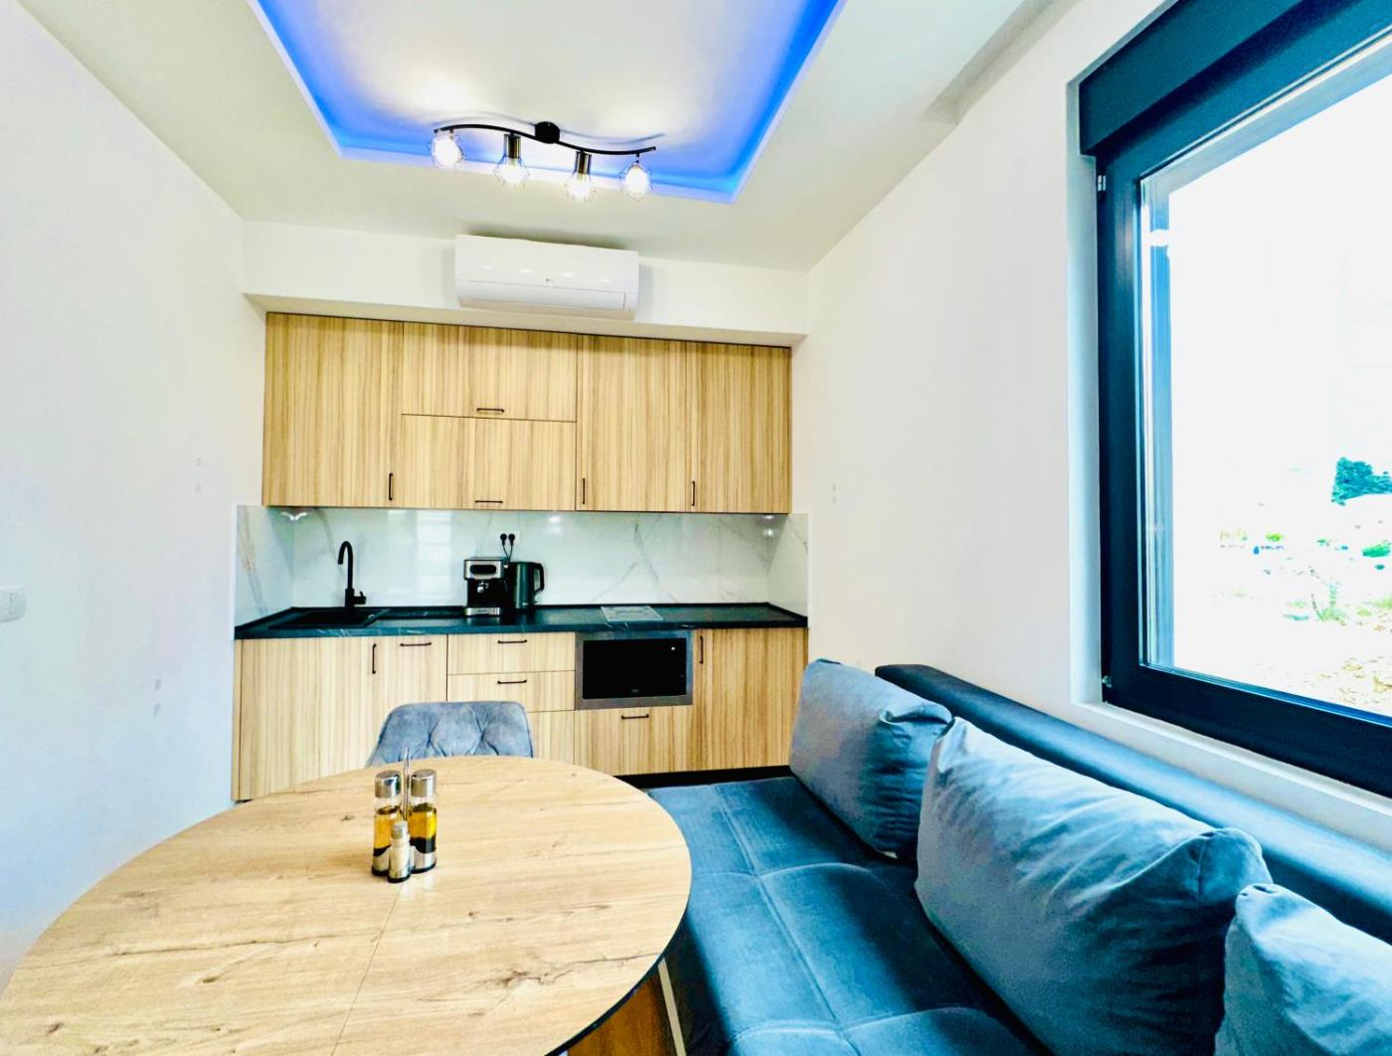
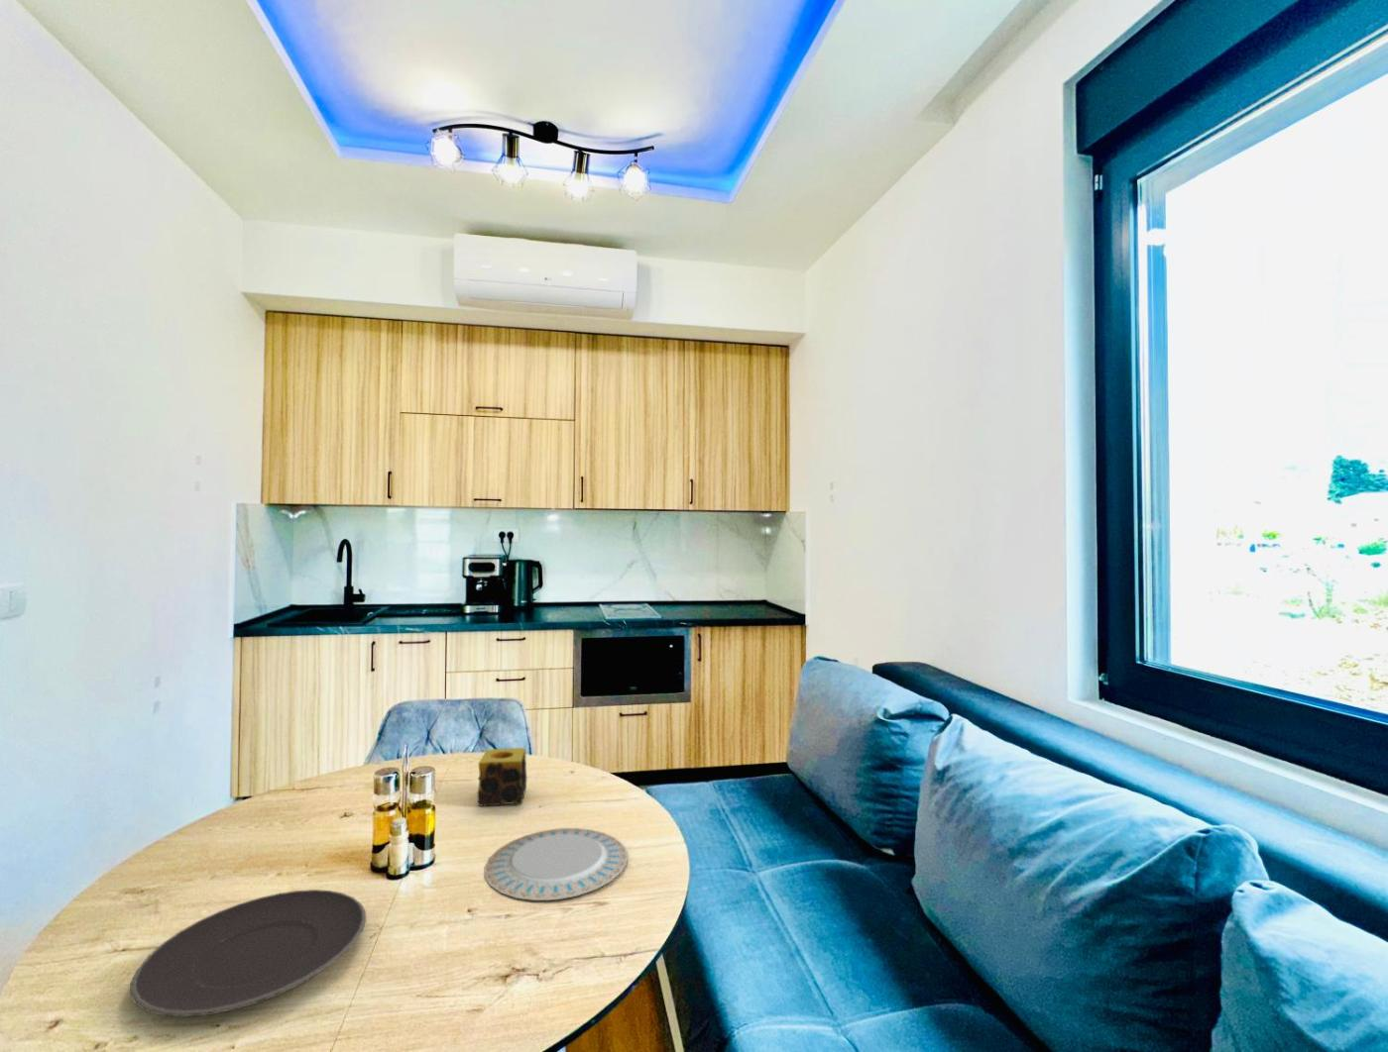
+ candle (502, 776)
+ plate (258, 949)
+ chinaware (557, 856)
